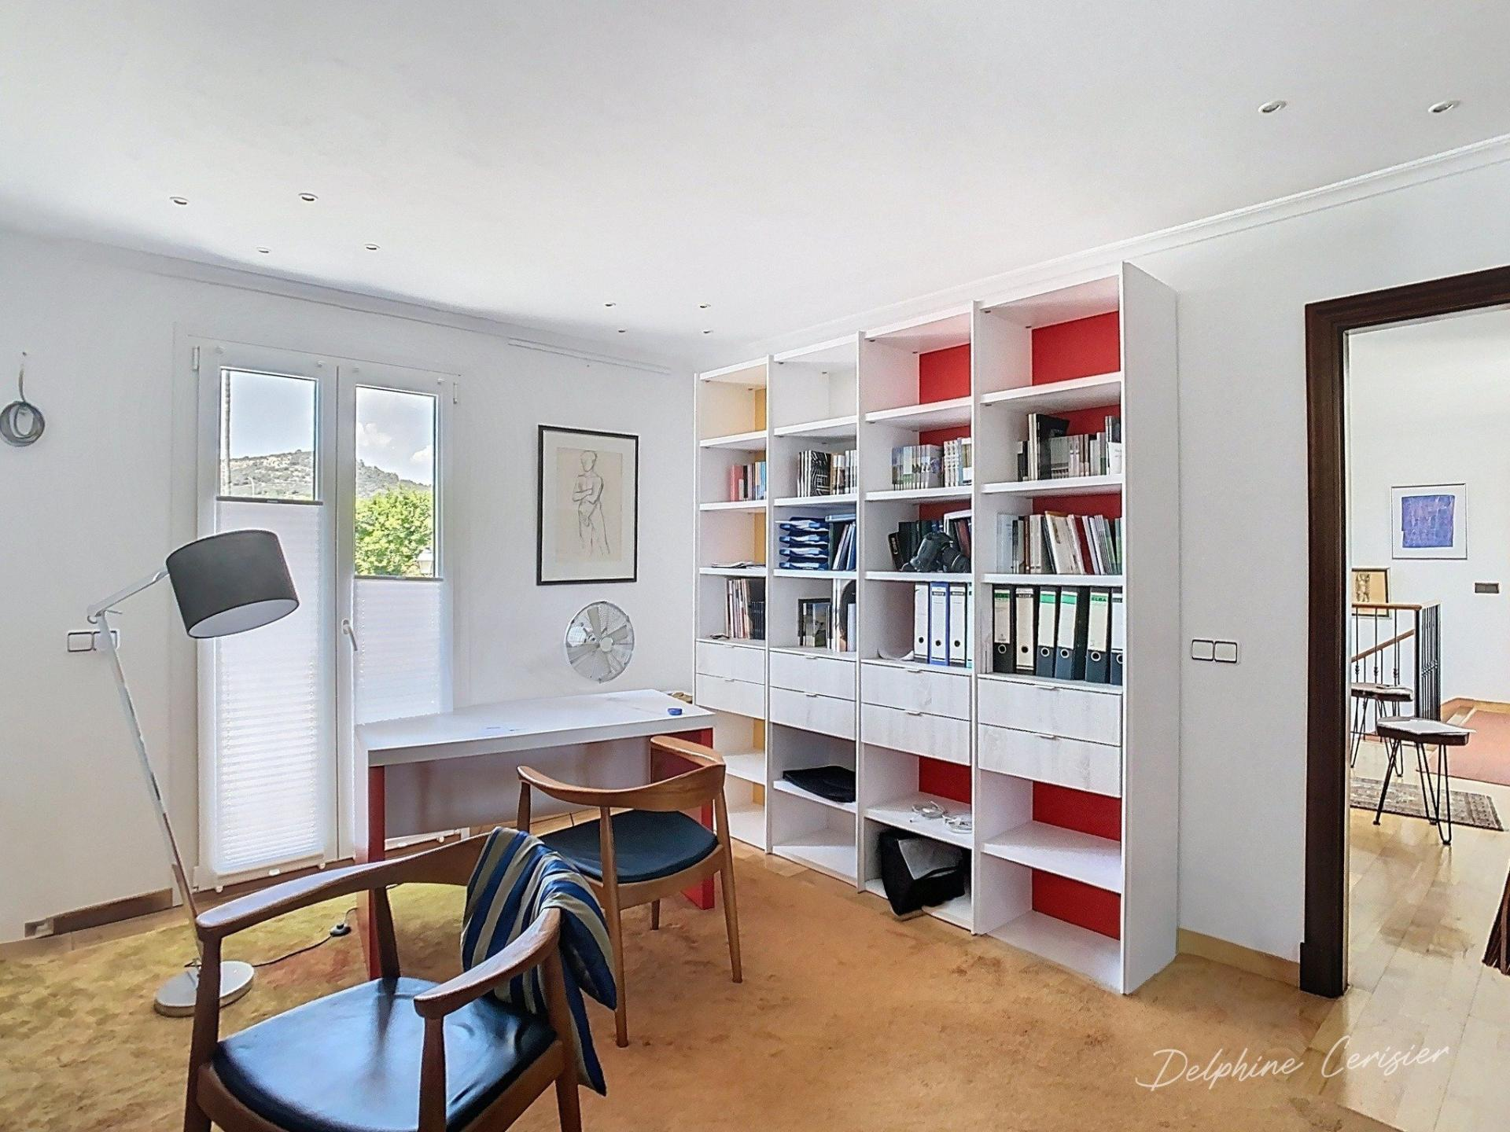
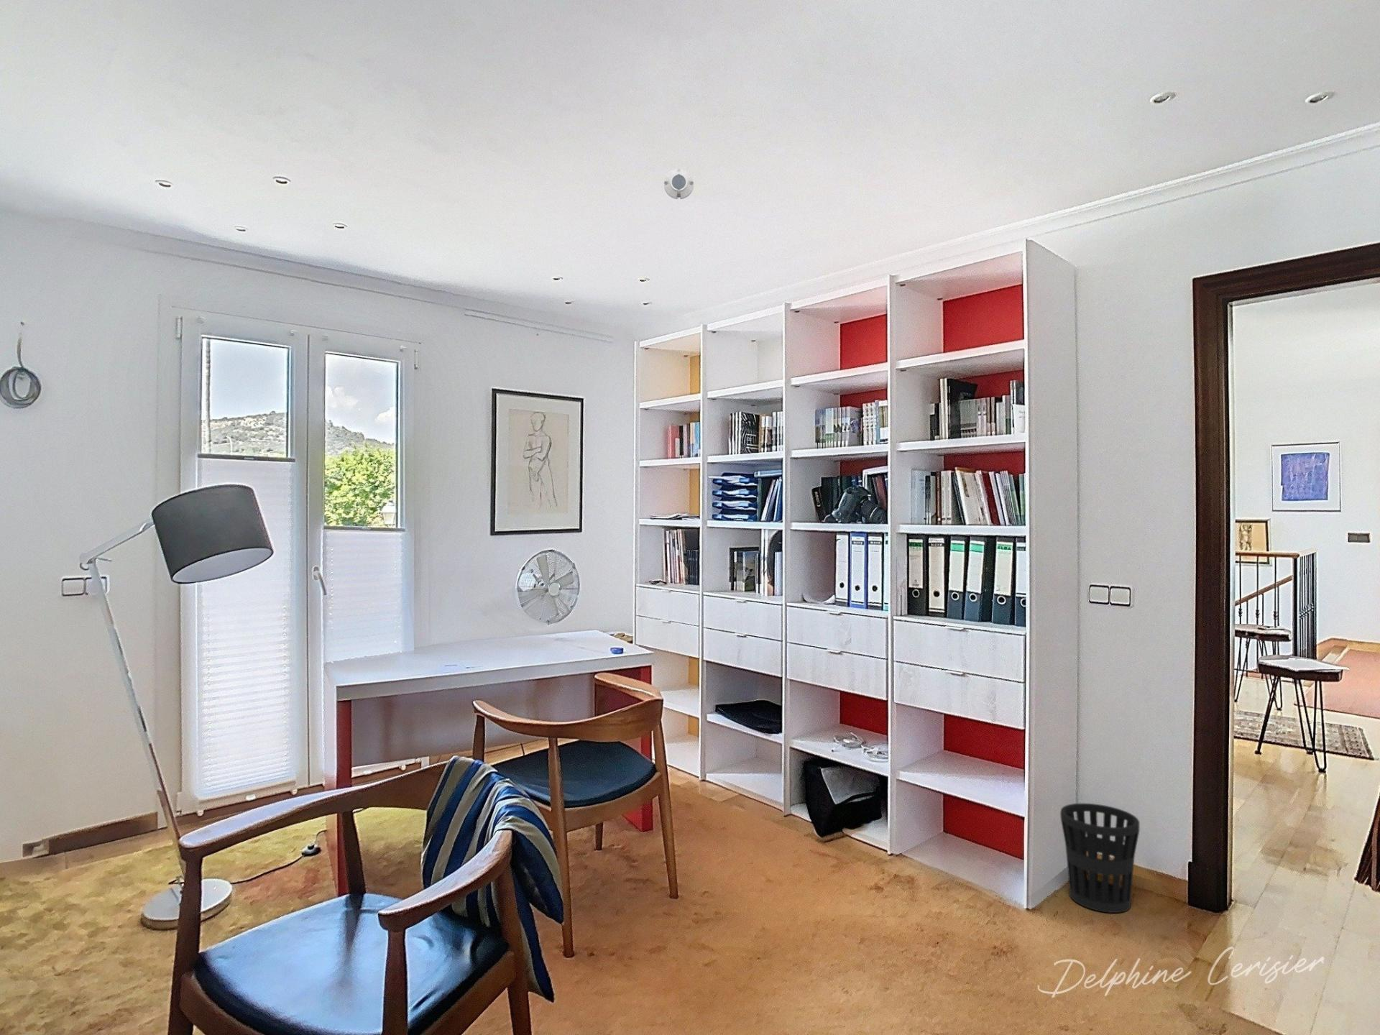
+ wastebasket (1099, 858)
+ smoke detector (678, 183)
